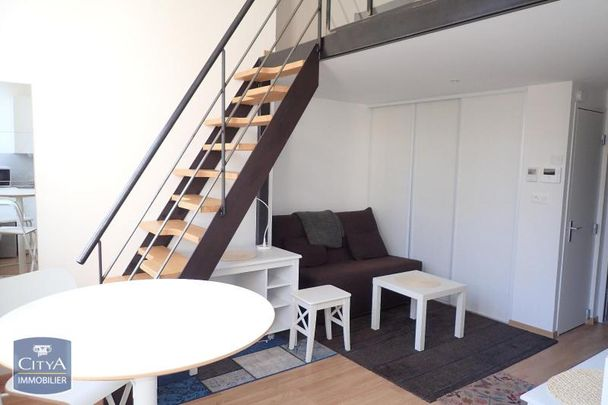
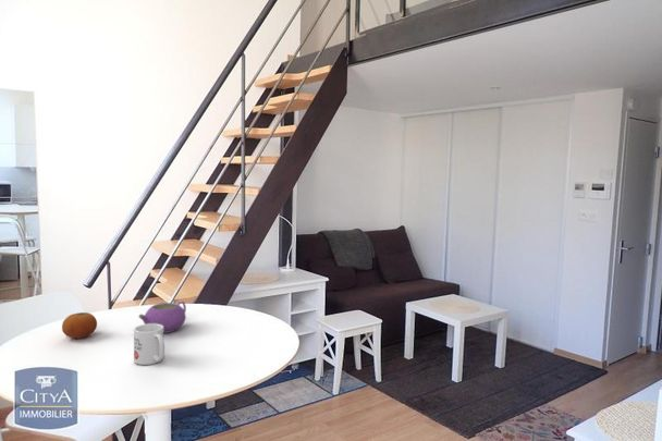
+ teapot (163, 318)
+ mug (151, 344)
+ fruit (79, 324)
